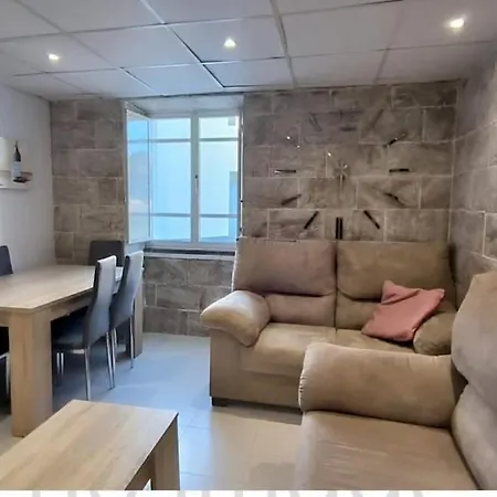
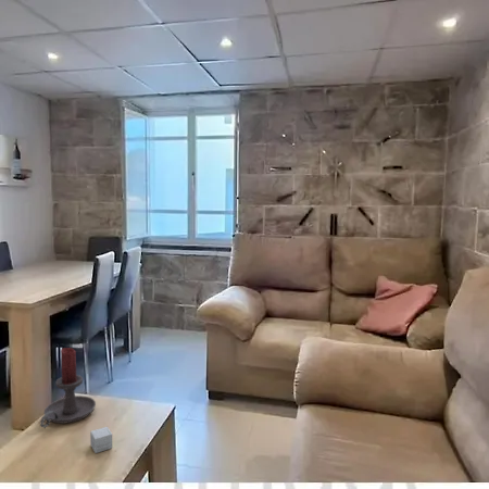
+ candle holder (64, 384)
+ small box (101, 439)
